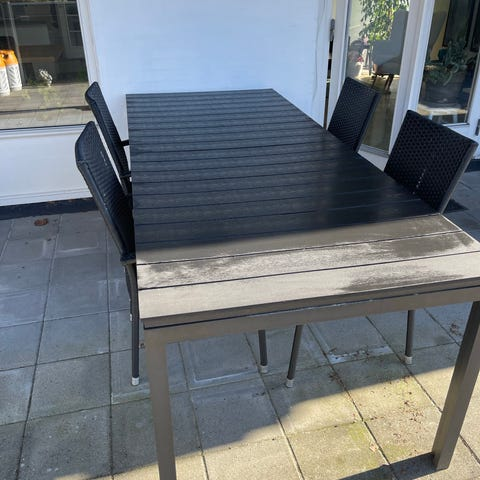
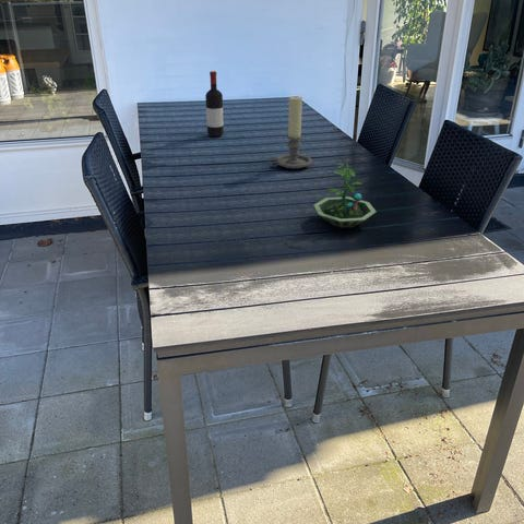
+ wine bottle (214, 104)
+ terrarium (347, 176)
+ candle holder (290, 131)
